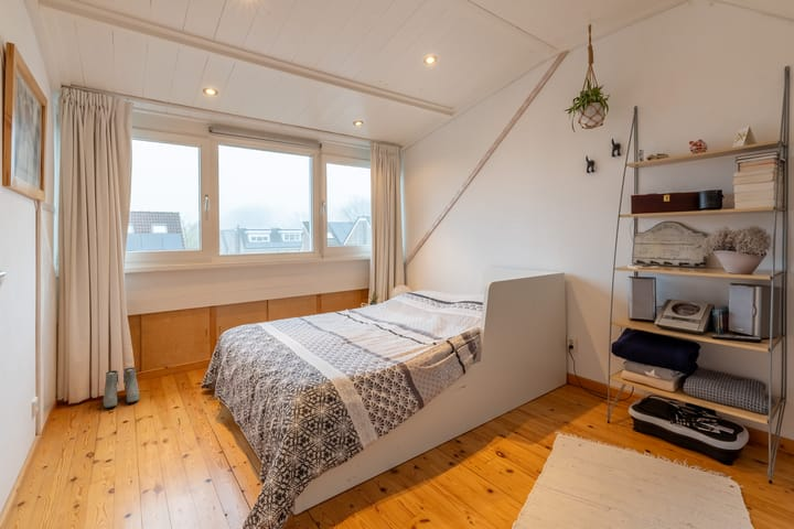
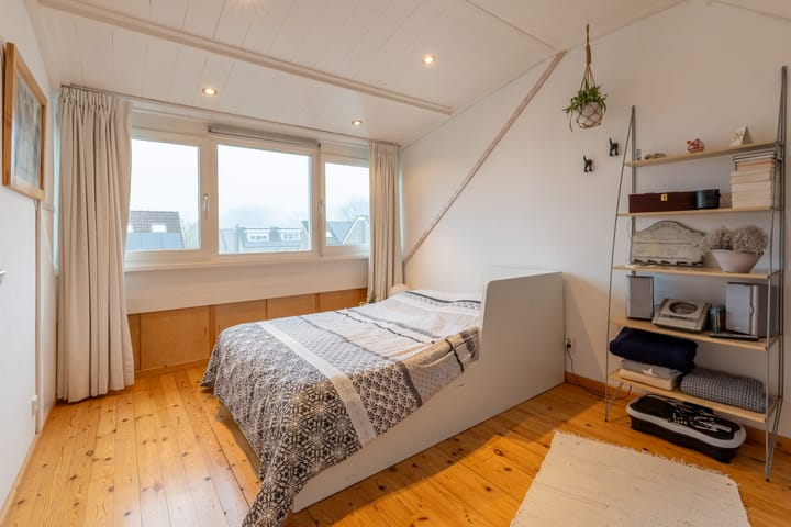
- boots (124, 384)
